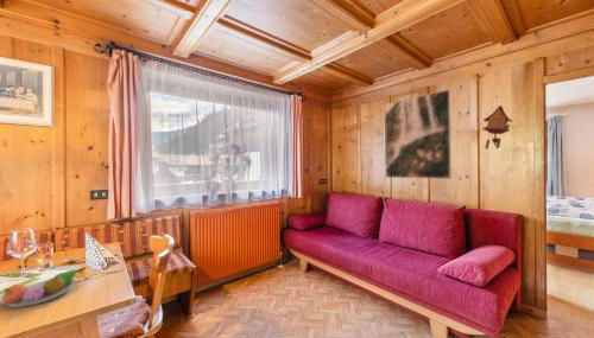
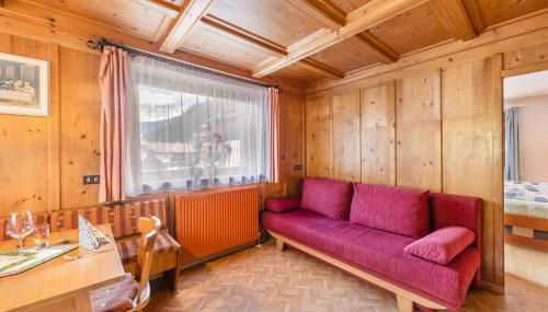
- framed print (415, 138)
- cuckoo clock (498, 127)
- fruit bowl (43, 283)
